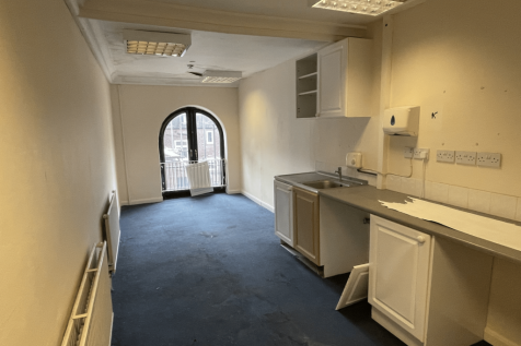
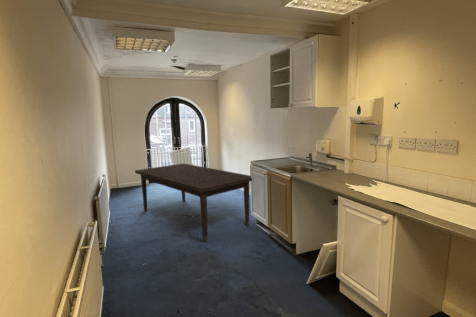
+ dining table (192, 194)
